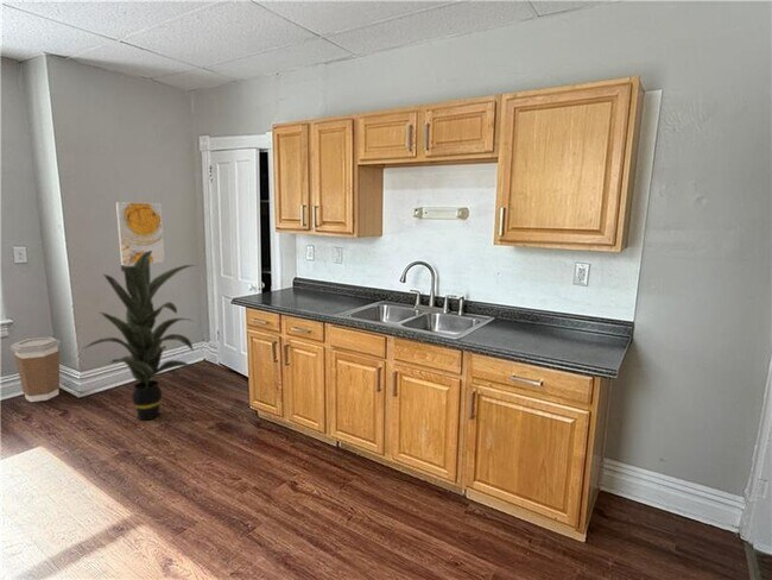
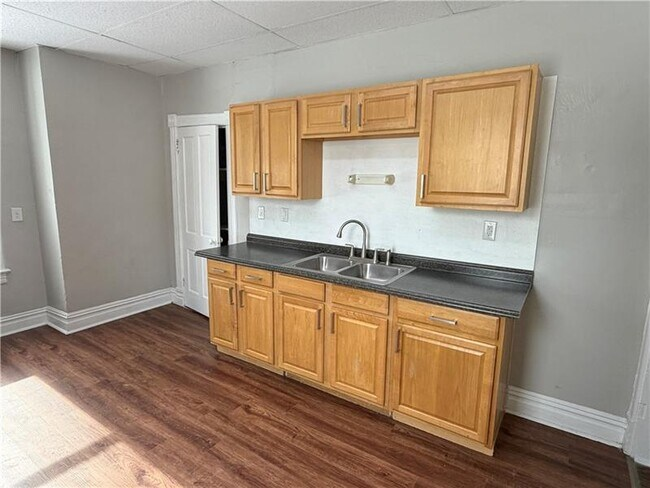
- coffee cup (39, 368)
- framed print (141, 233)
- indoor plant (150, 335)
